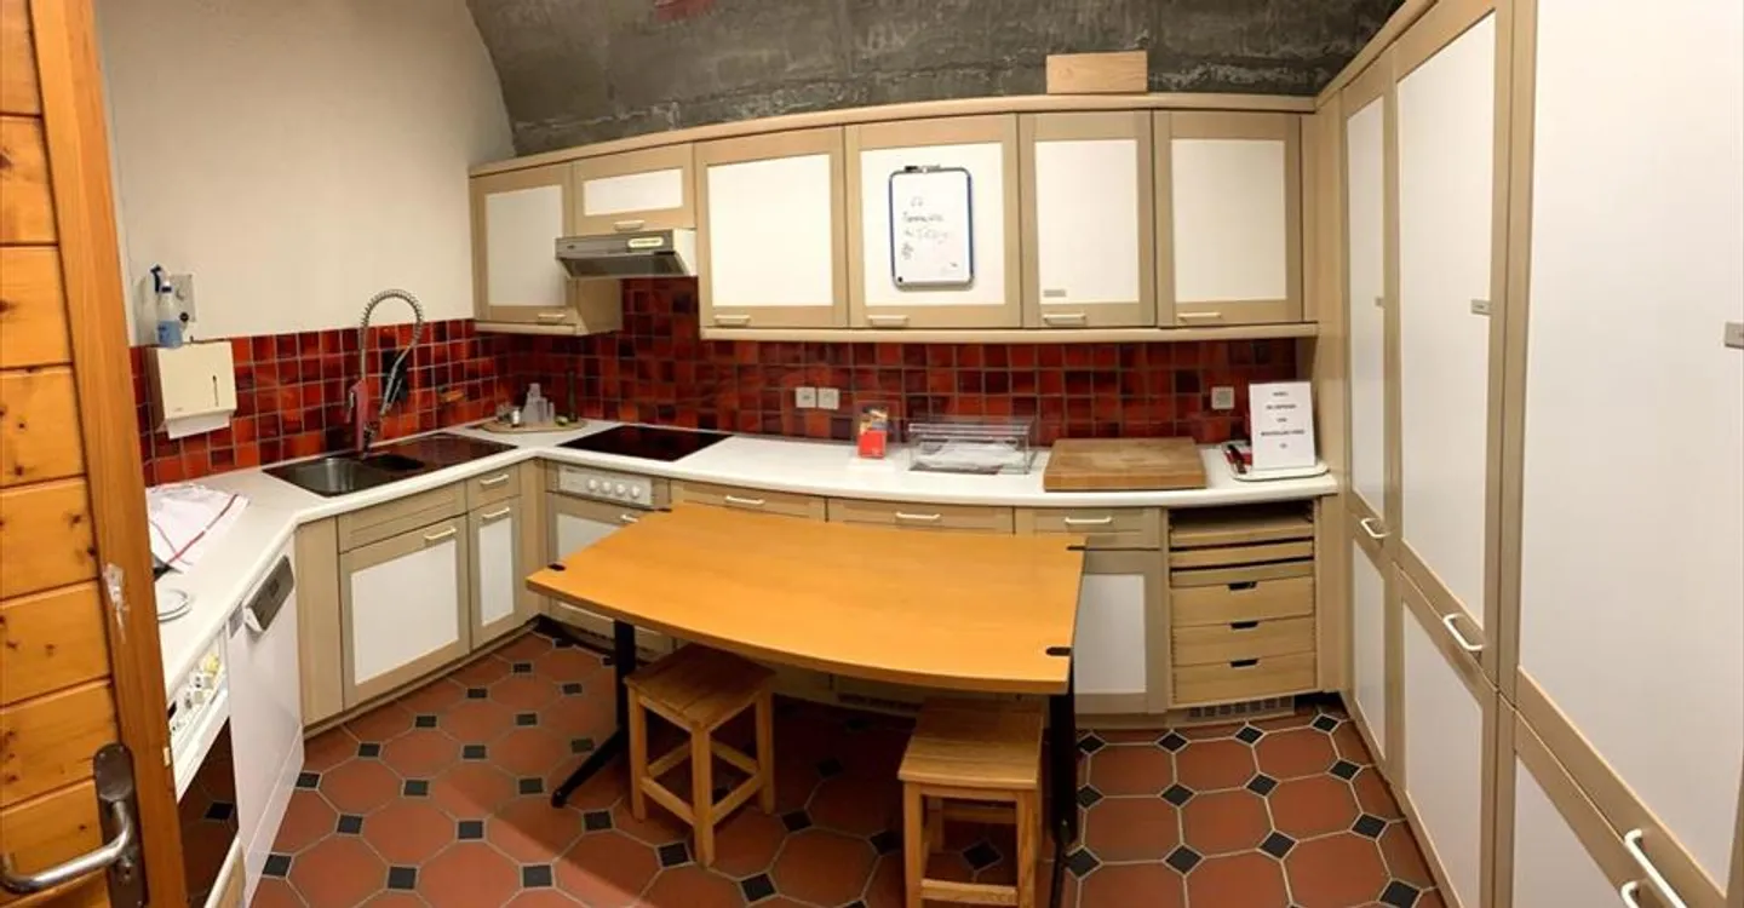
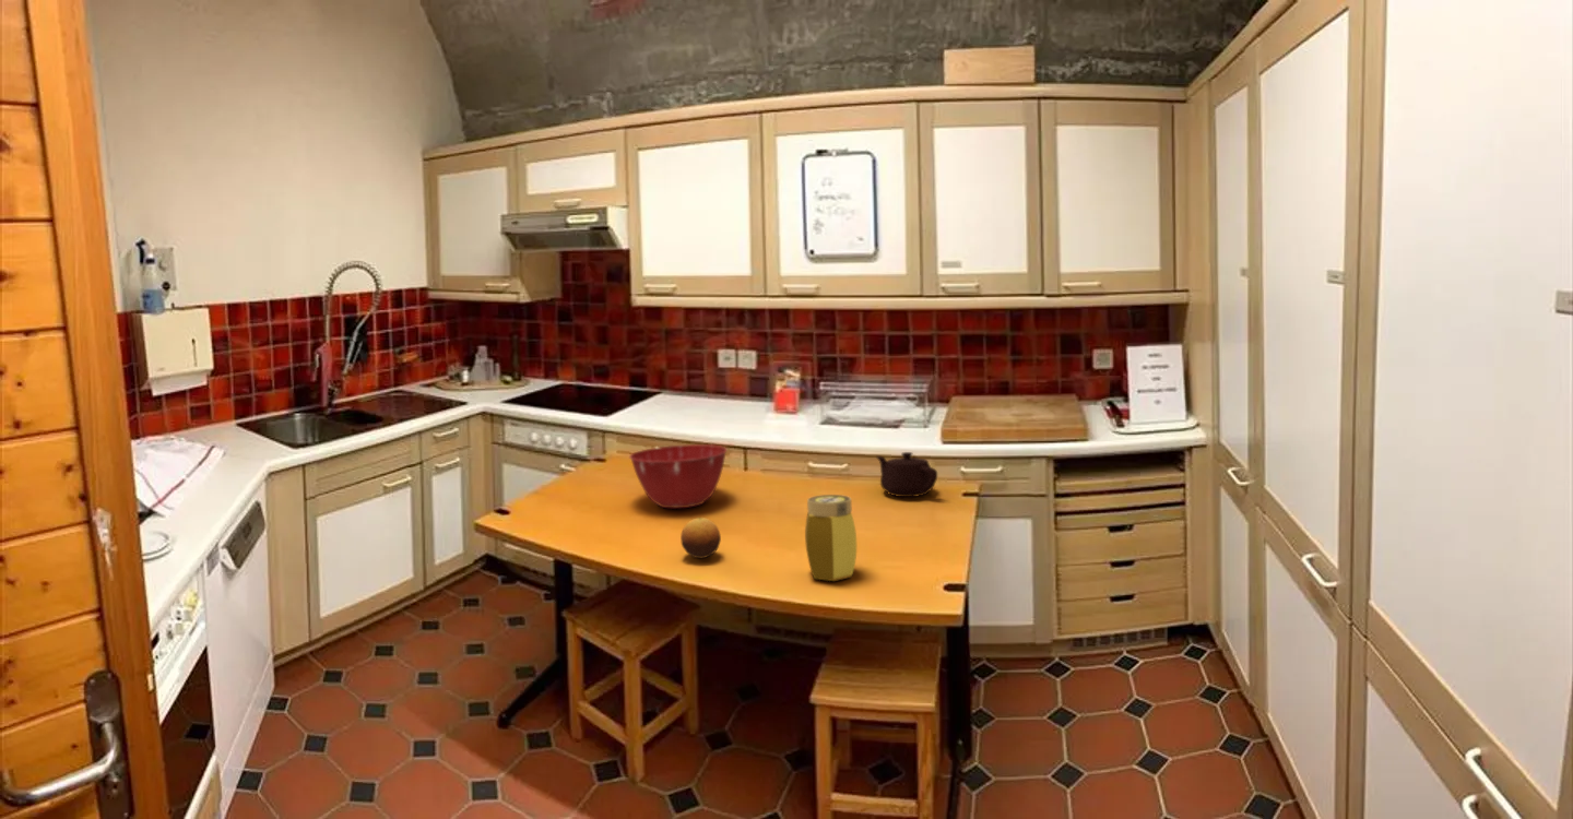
+ jar (830, 536)
+ mixing bowl (679, 477)
+ teapot (906, 472)
+ fruit (700, 537)
